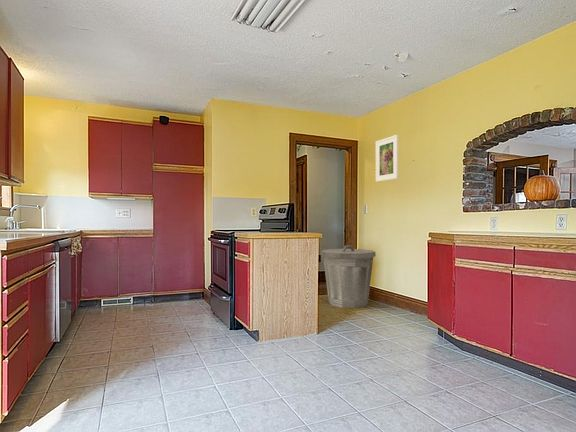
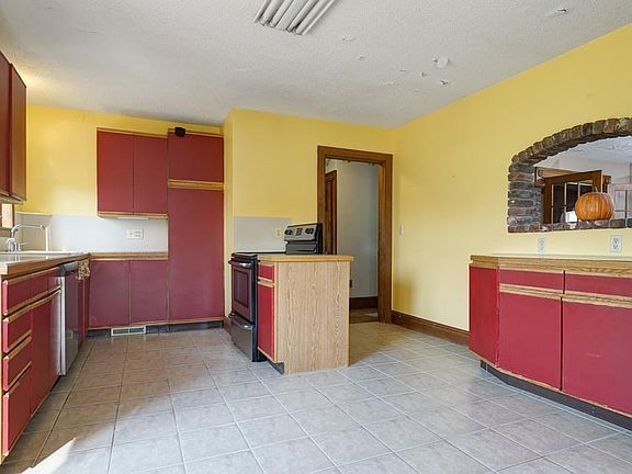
- trash can (347, 274)
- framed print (386, 159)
